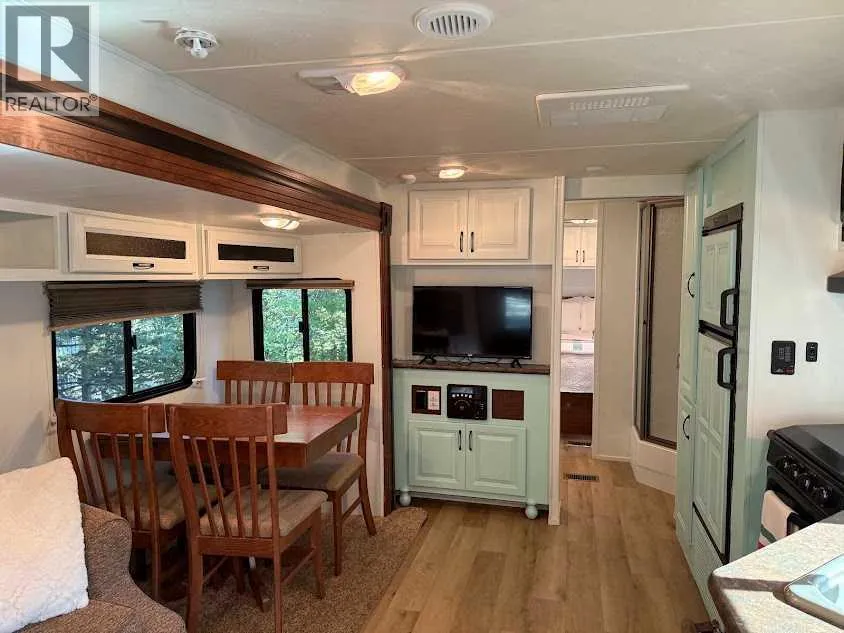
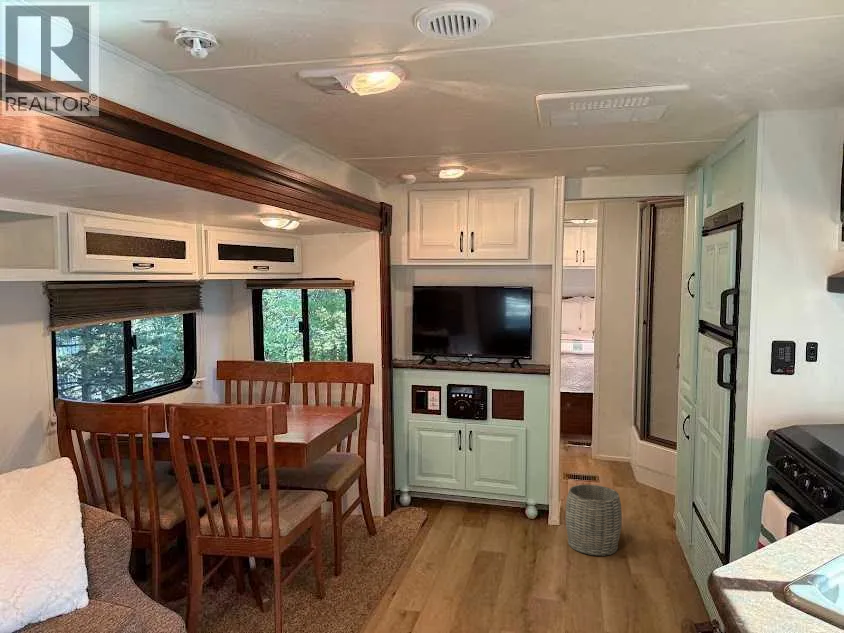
+ woven basket (593, 518)
